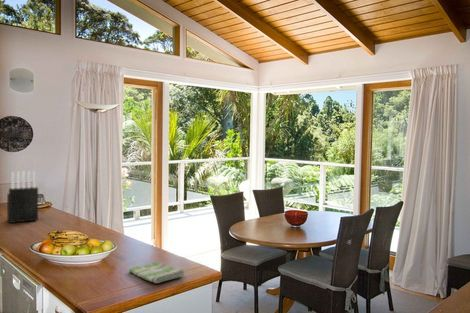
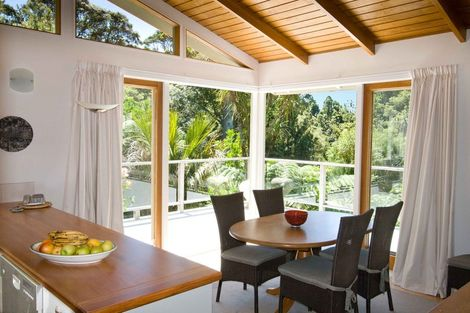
- dish towel (156, 270)
- knife block (22, 195)
